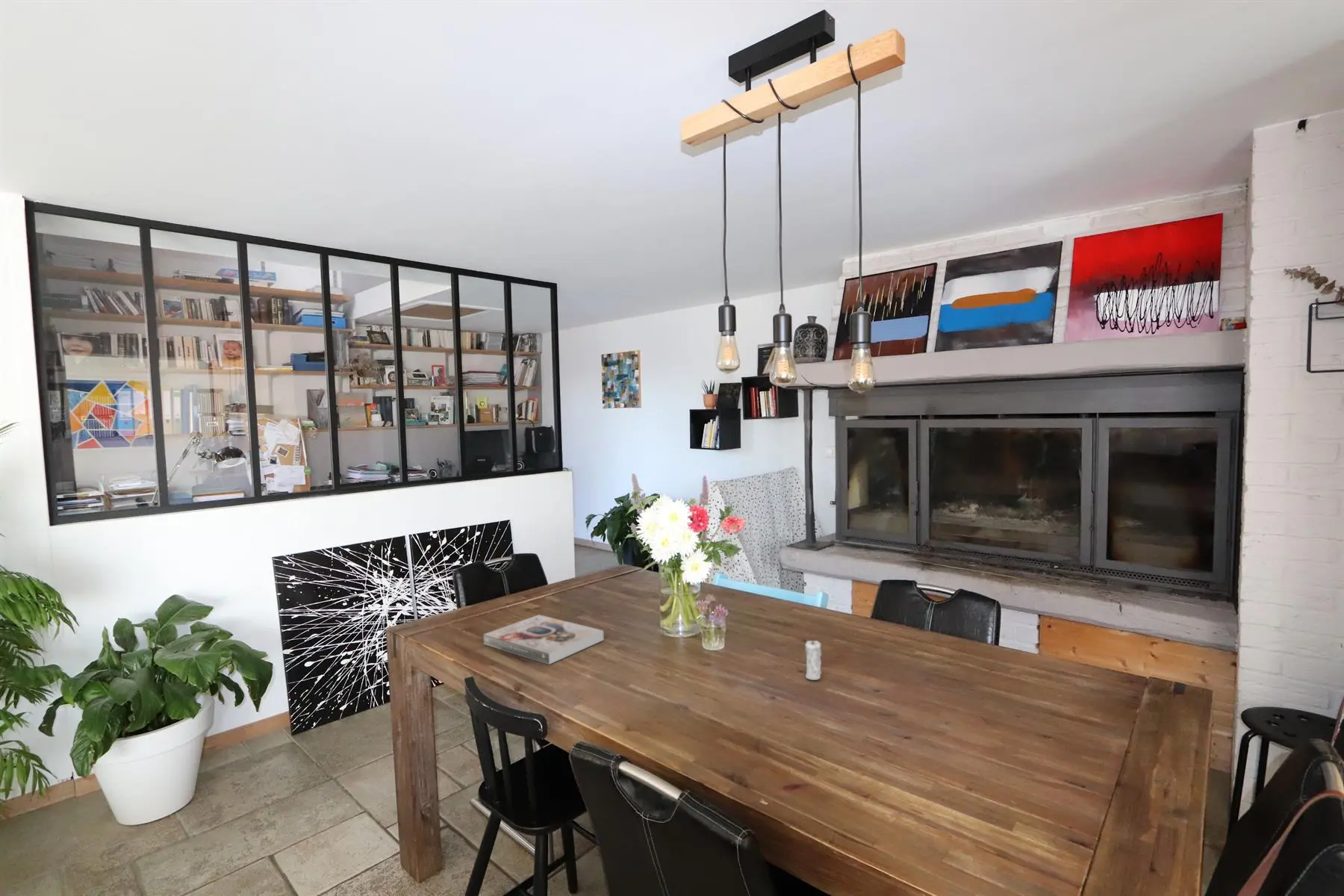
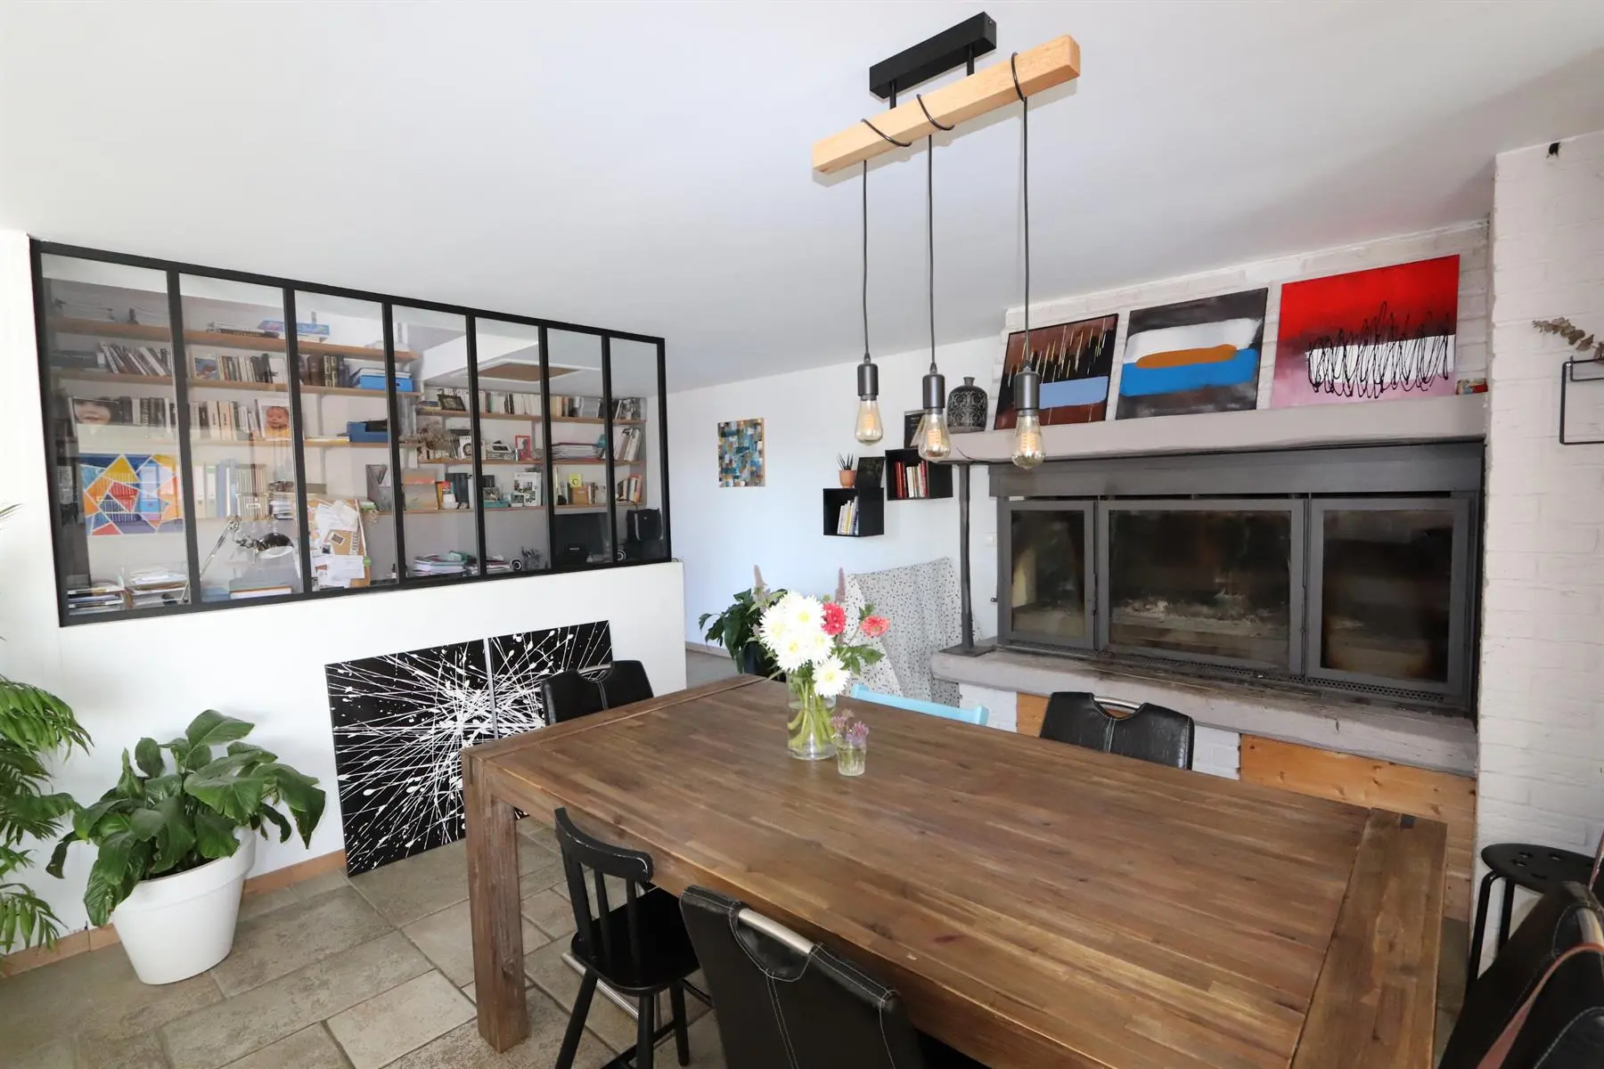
- book (544, 637)
- candle (813, 656)
